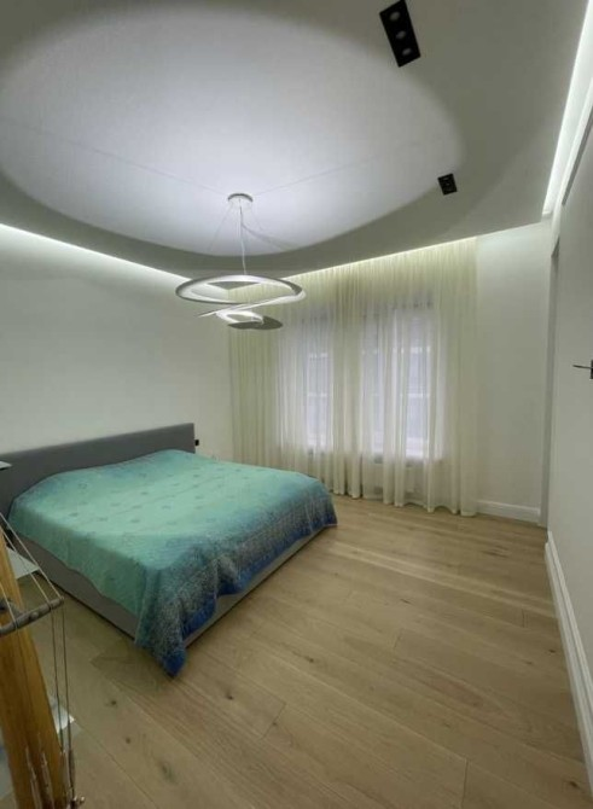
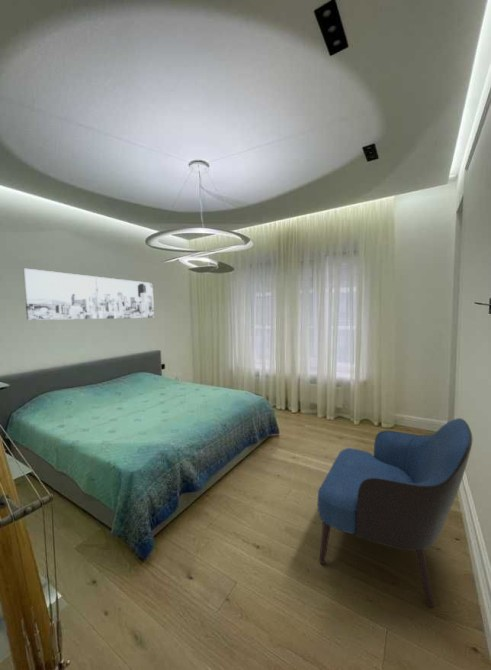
+ armchair (390, 483)
+ wall art (101, 298)
